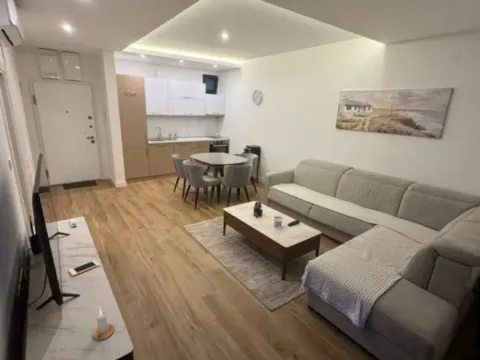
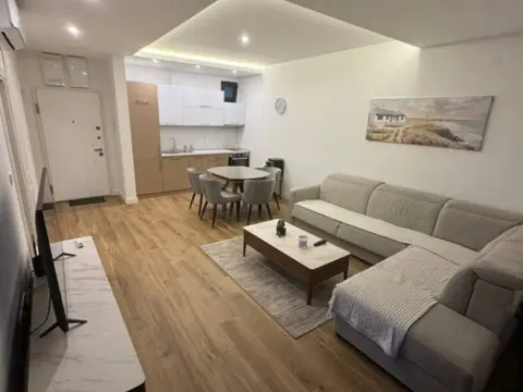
- cell phone (84, 267)
- candle (102, 320)
